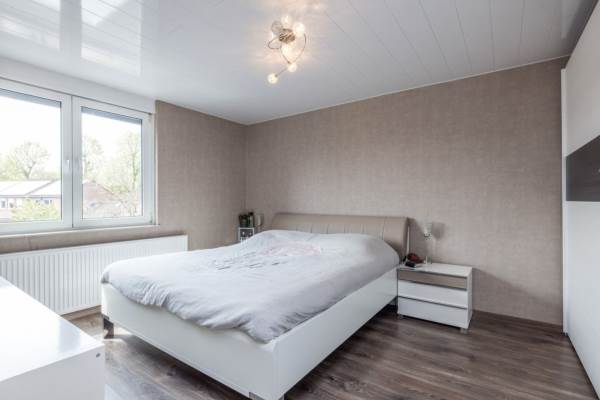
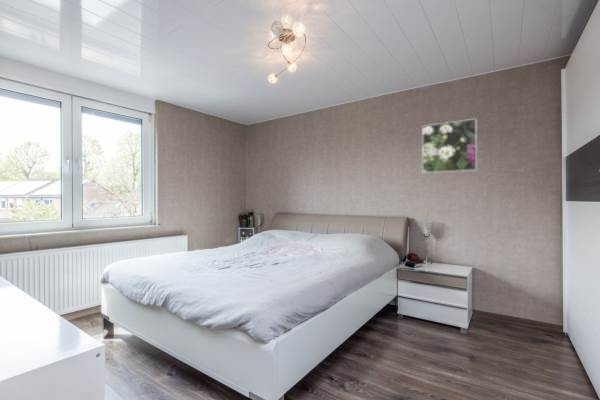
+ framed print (448, 147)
